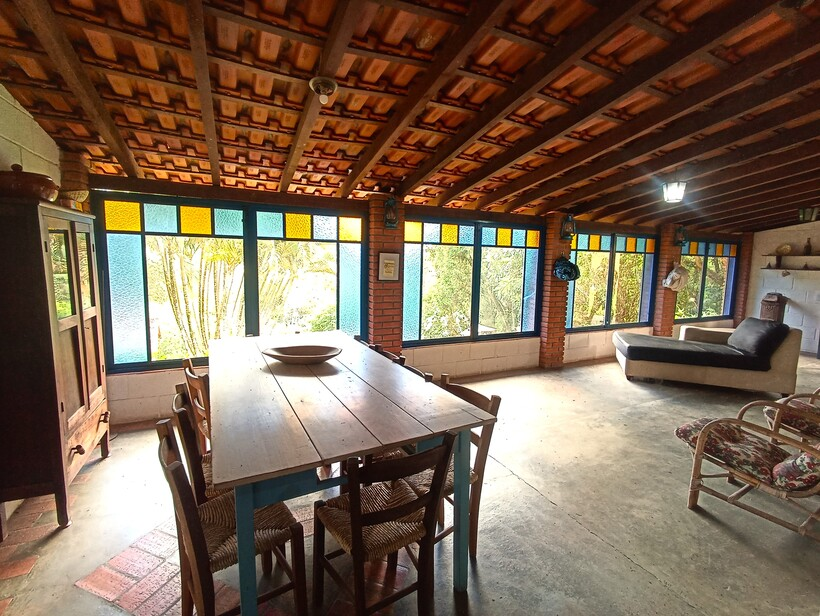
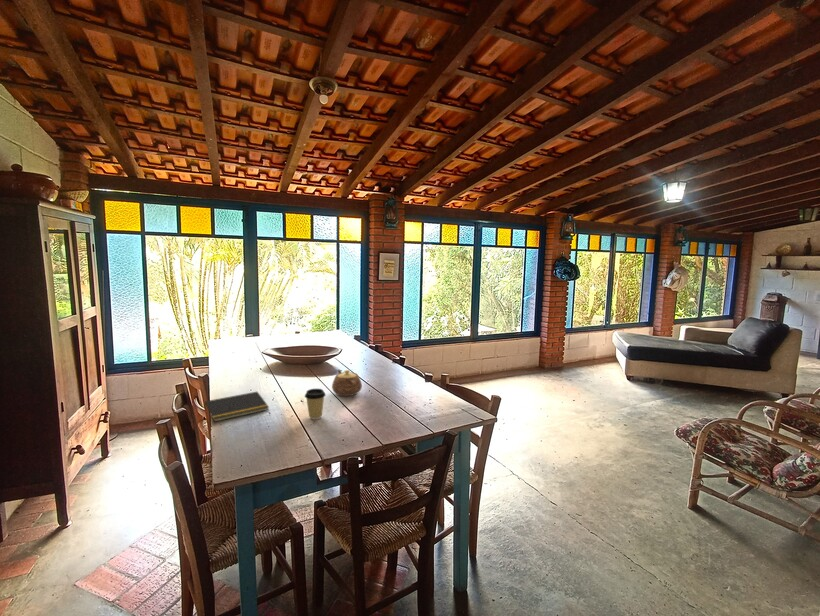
+ coffee cup (315, 404)
+ teapot (346, 381)
+ notepad (237, 405)
